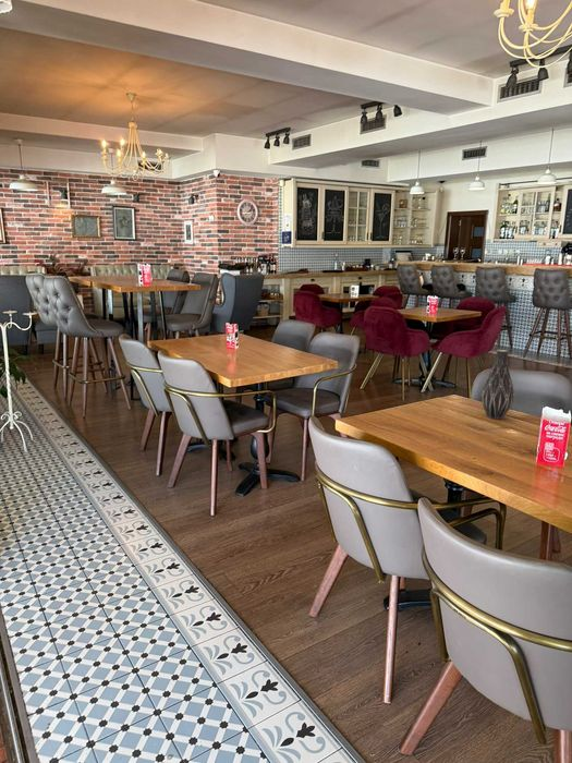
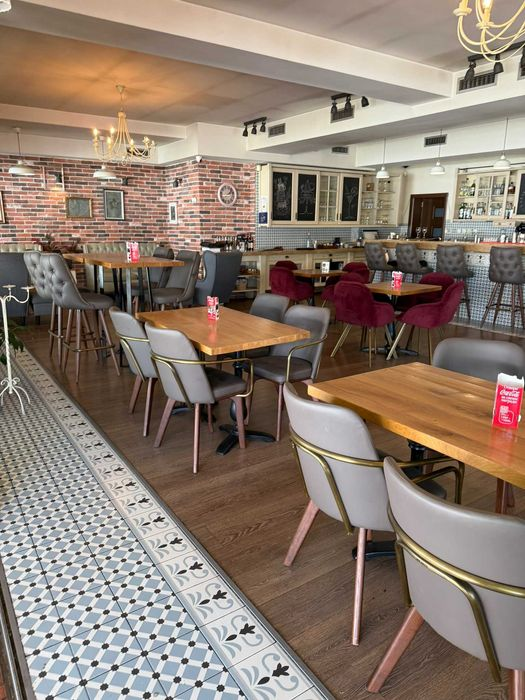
- vase (498, 384)
